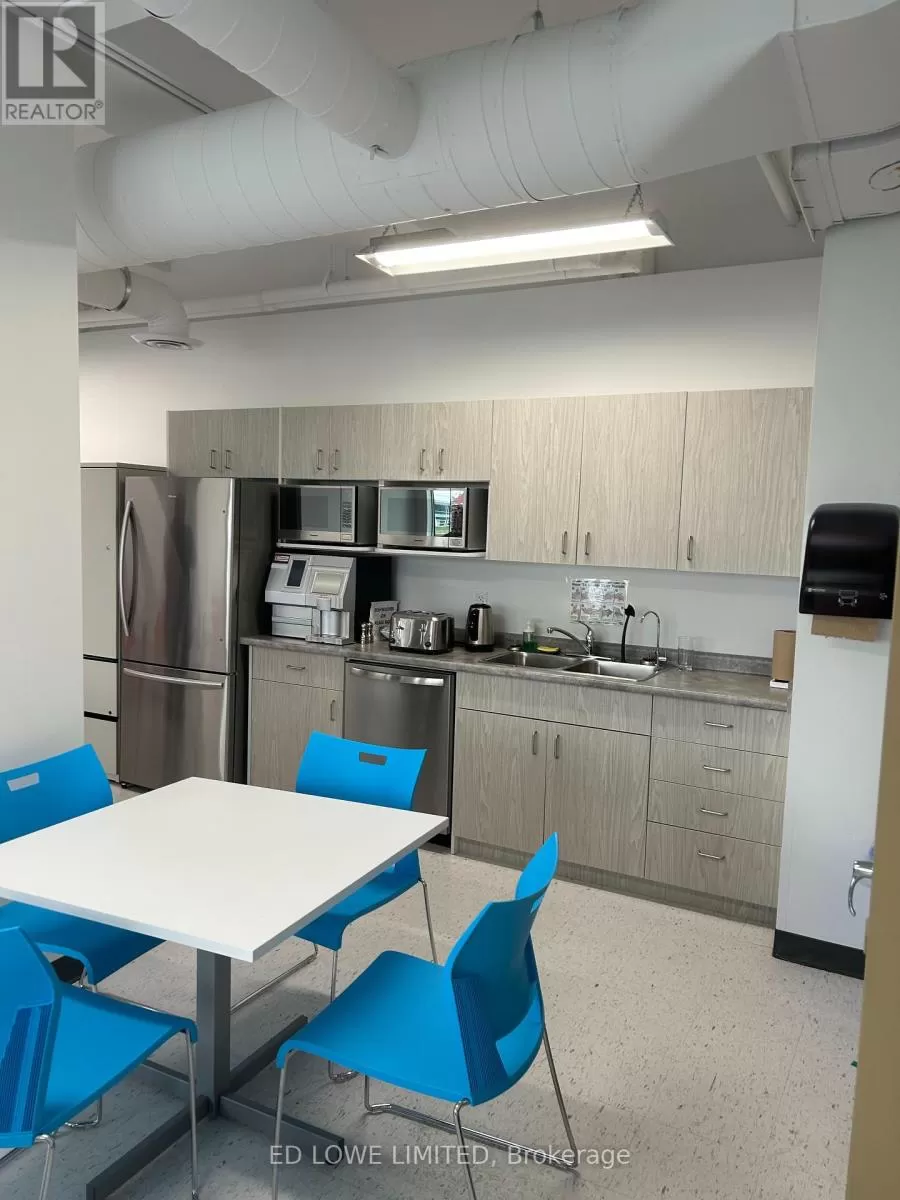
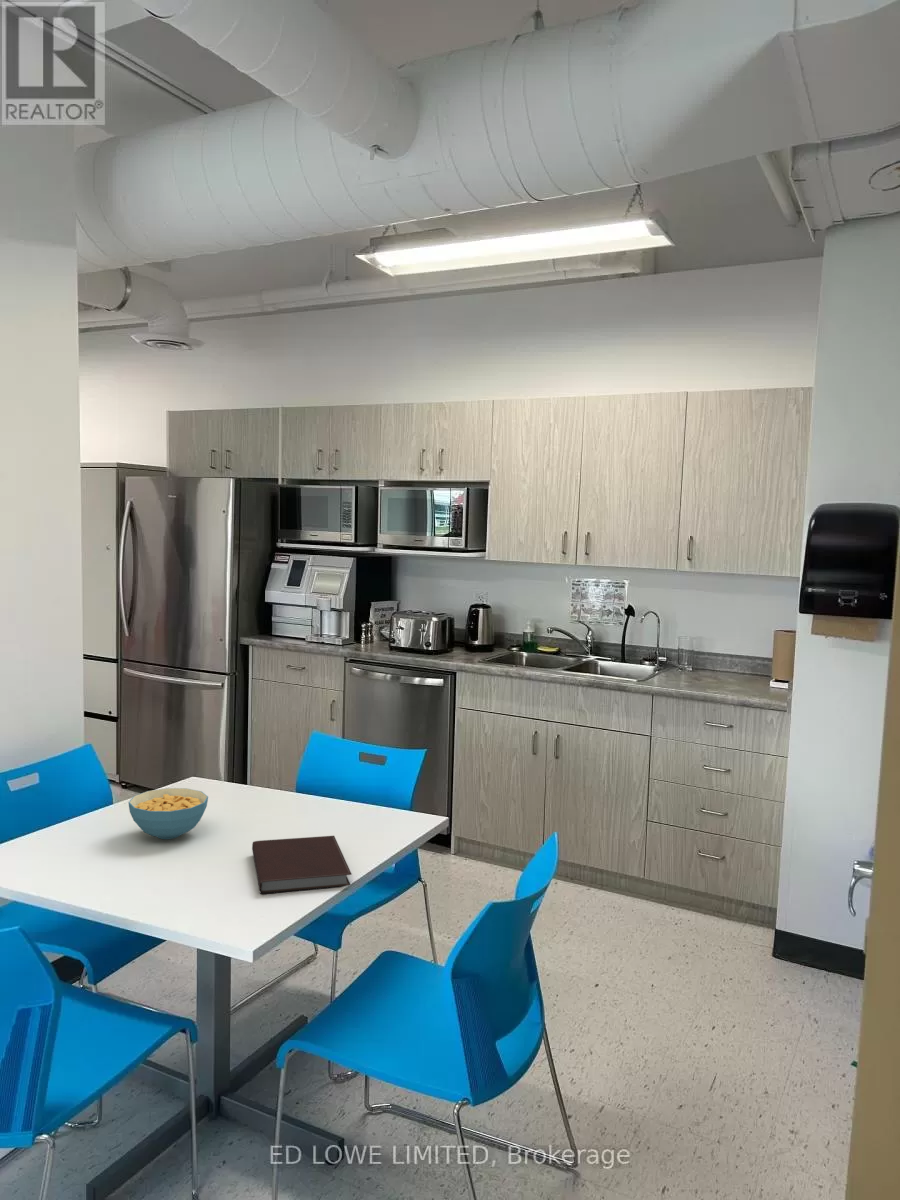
+ notebook (299, 863)
+ cereal bowl (168, 817)
